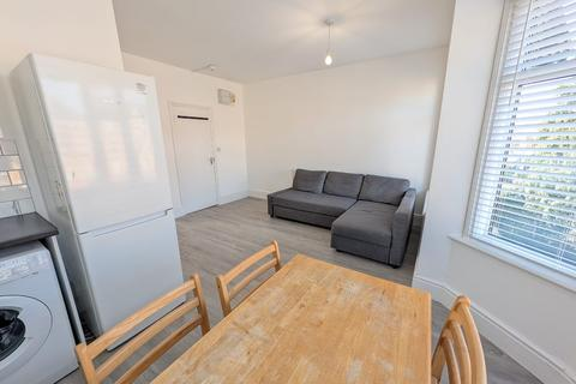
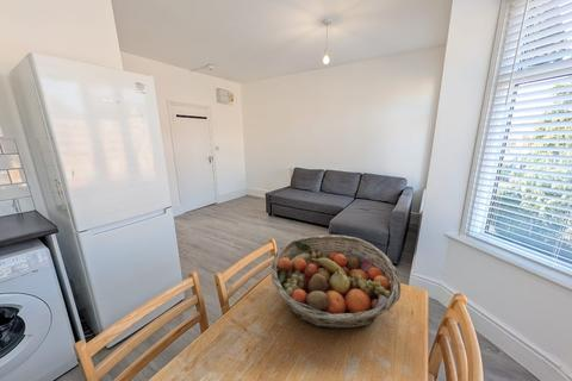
+ fruit basket (332, 276)
